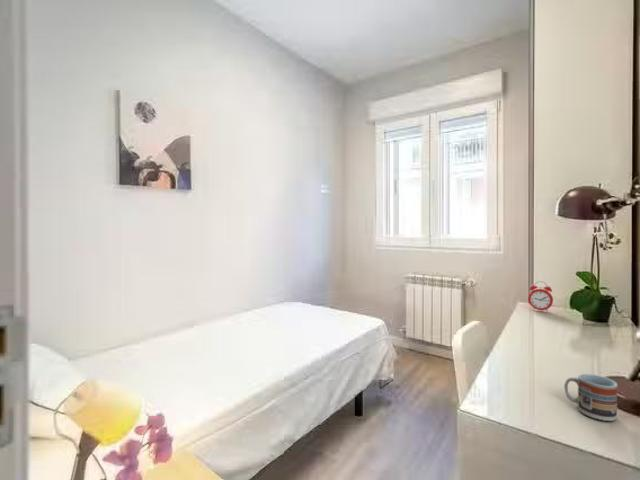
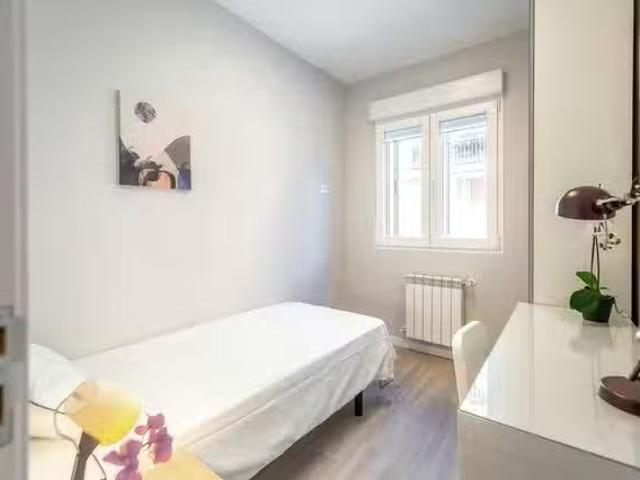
- alarm clock (540, 296)
- cup (589, 394)
